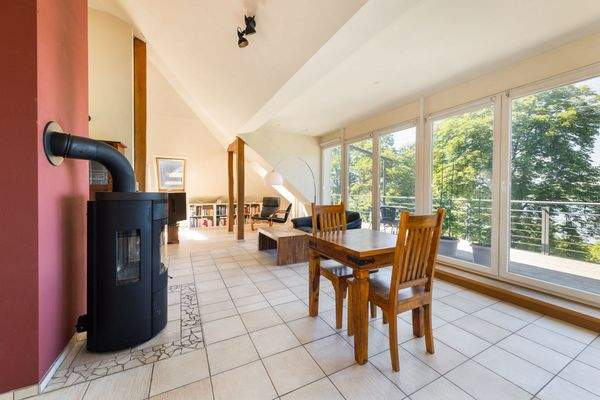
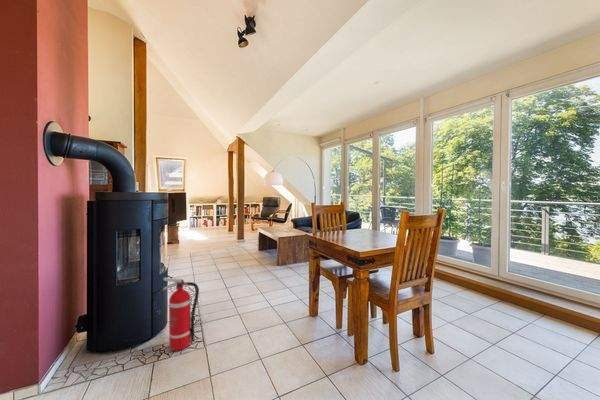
+ fire extinguisher (181, 311)
